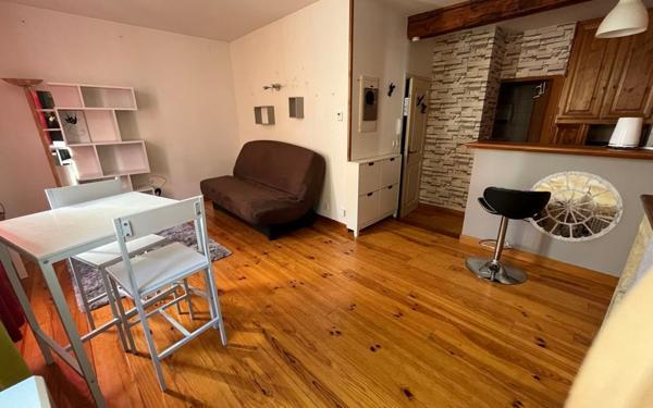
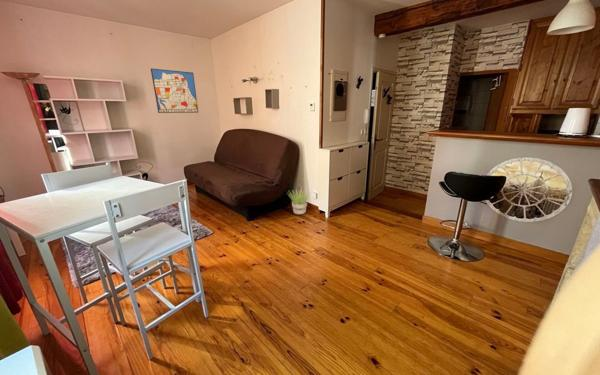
+ wall art (176, 92)
+ potted plant (299, 202)
